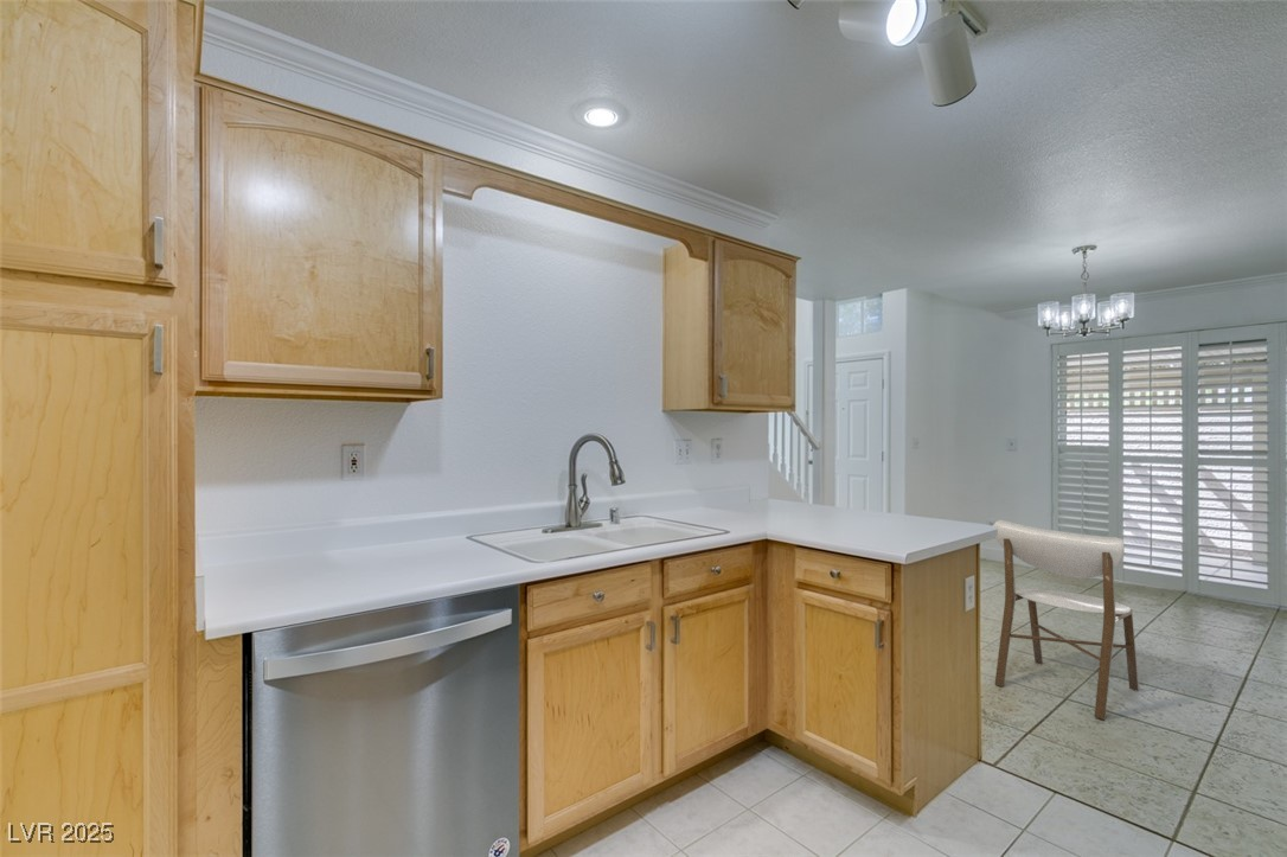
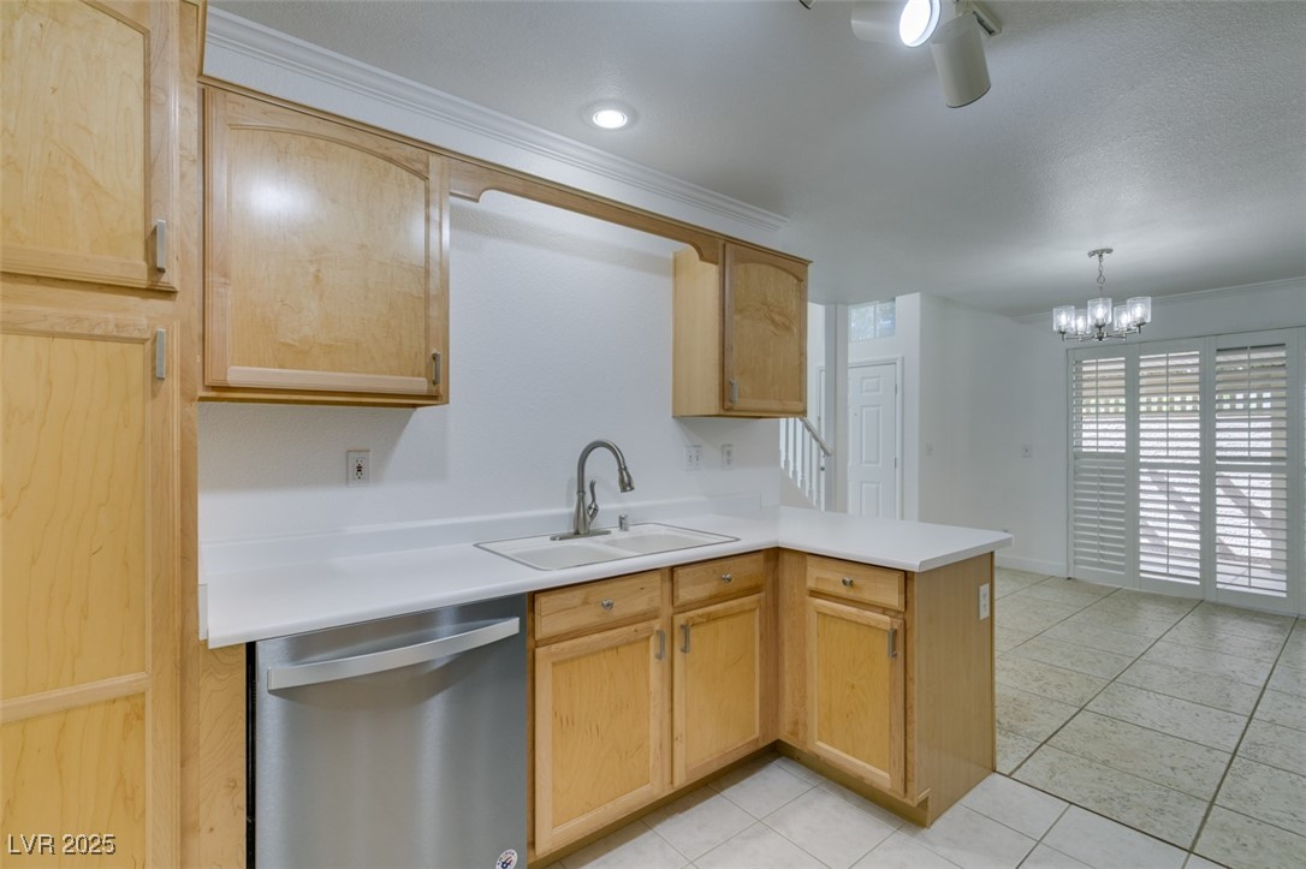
- dining chair (1064, 605)
